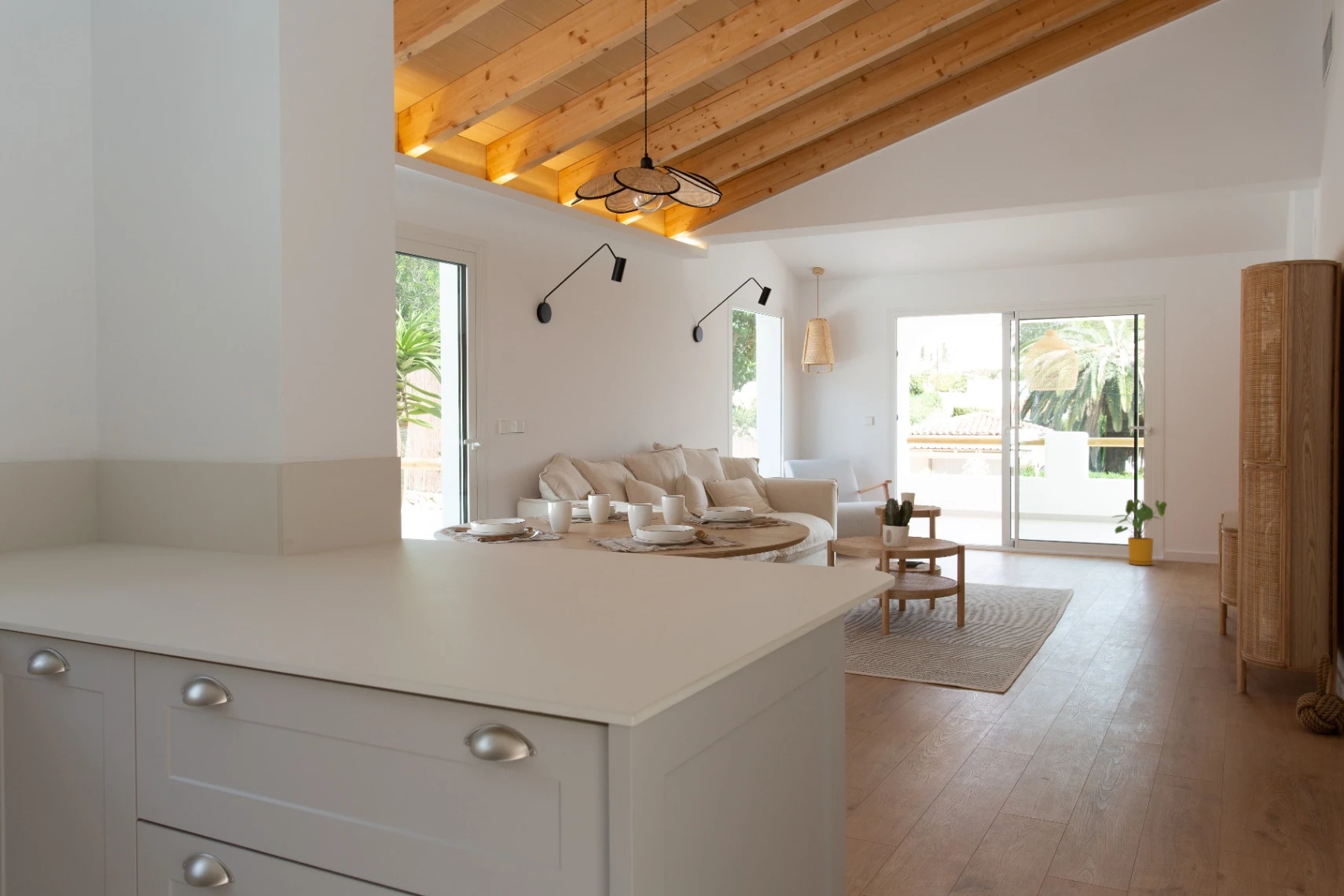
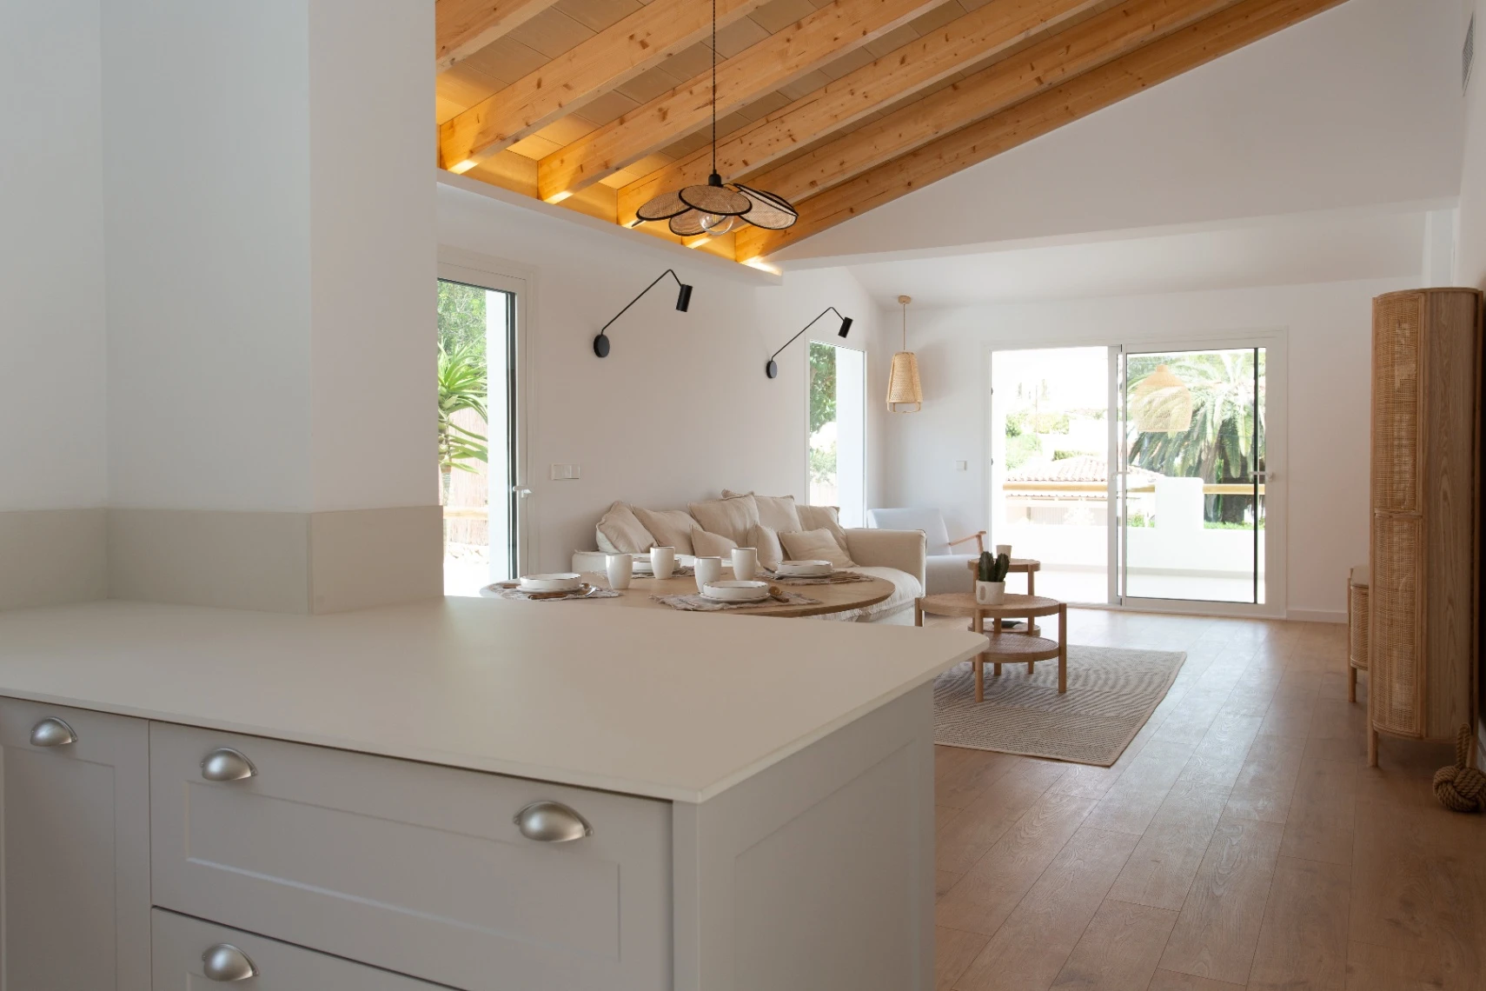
- house plant (1138, 531)
